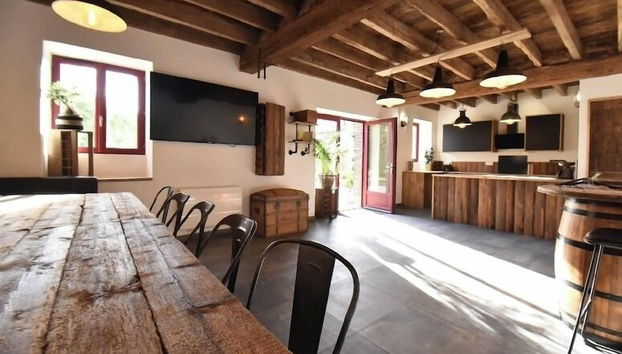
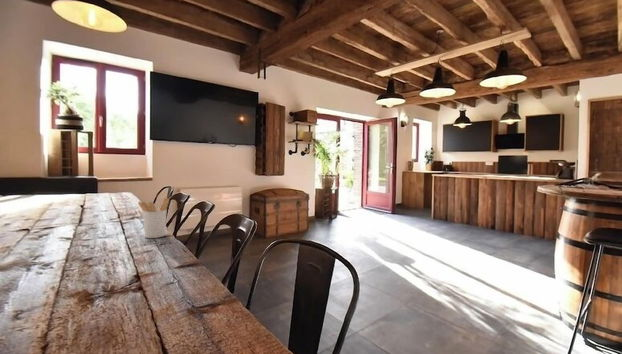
+ utensil holder (152, 217)
